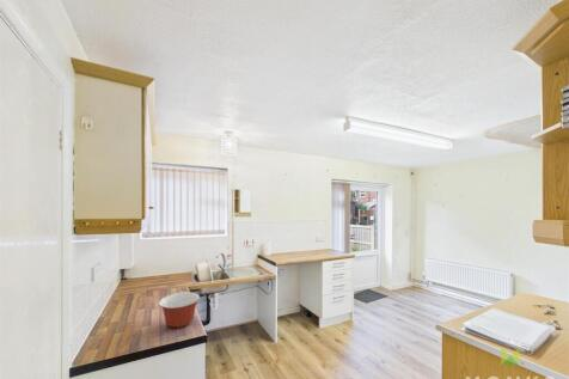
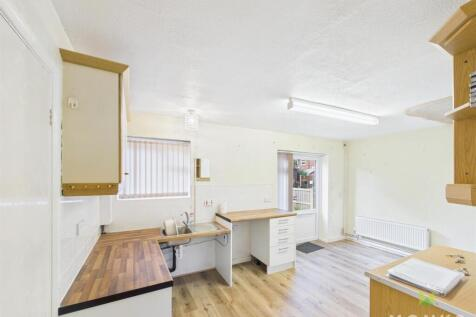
- mixing bowl (179, 311)
